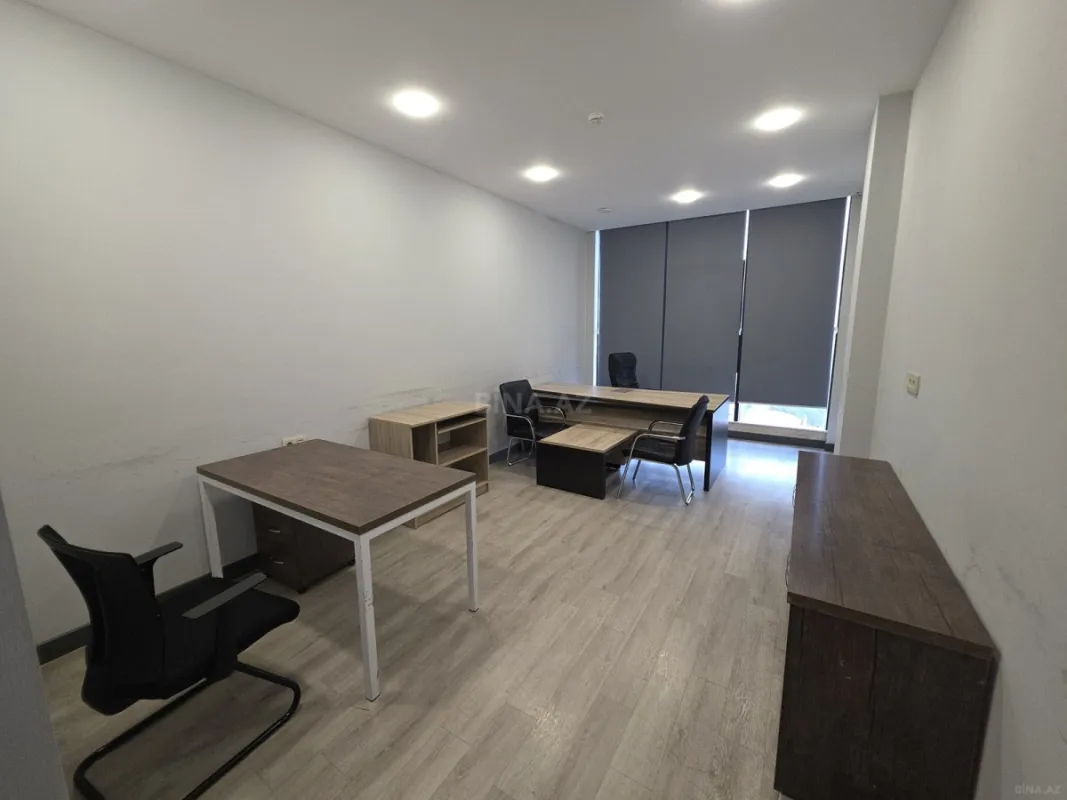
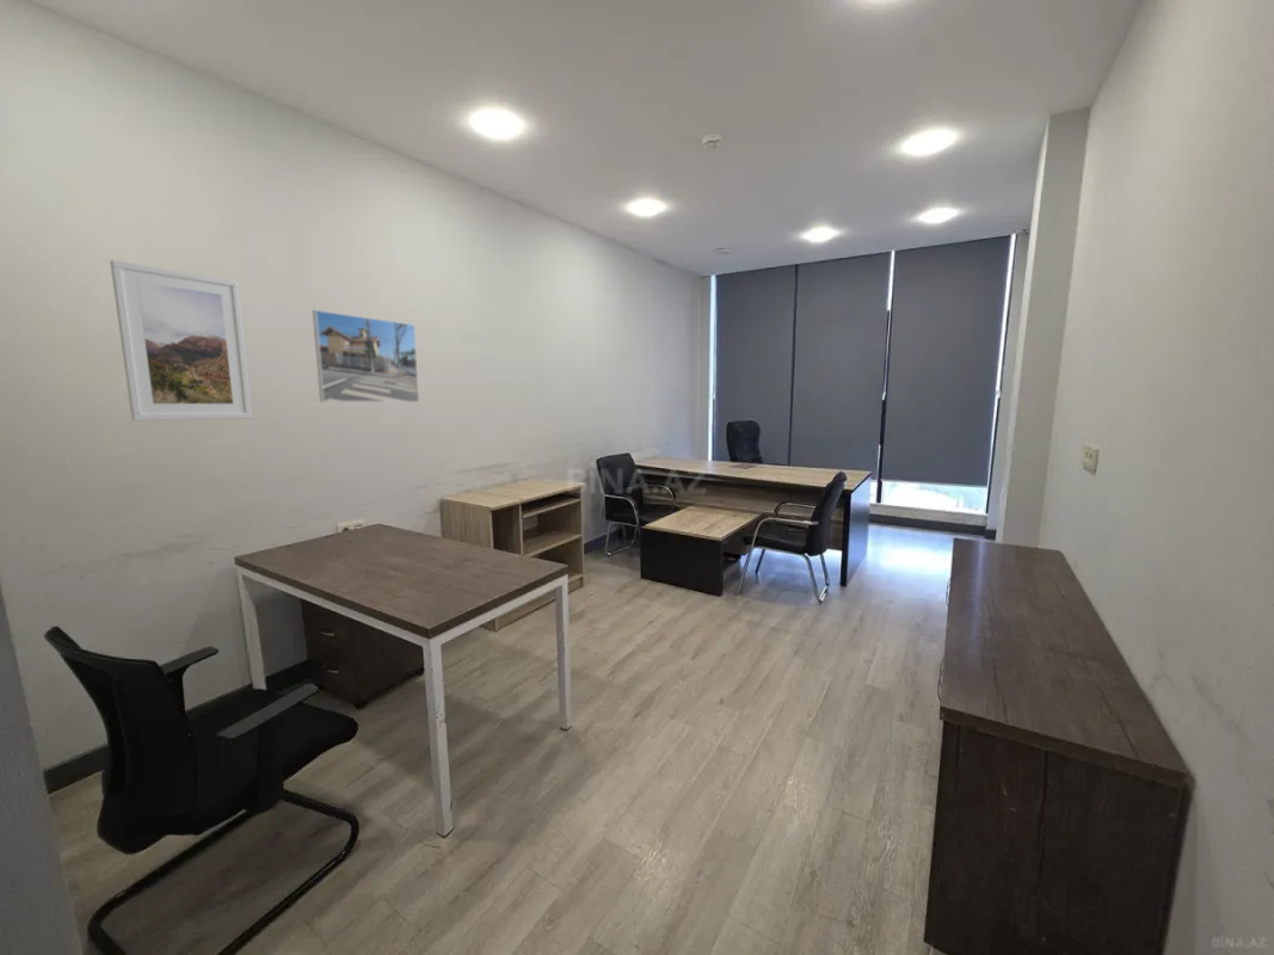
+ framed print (187, 346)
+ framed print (370, 359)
